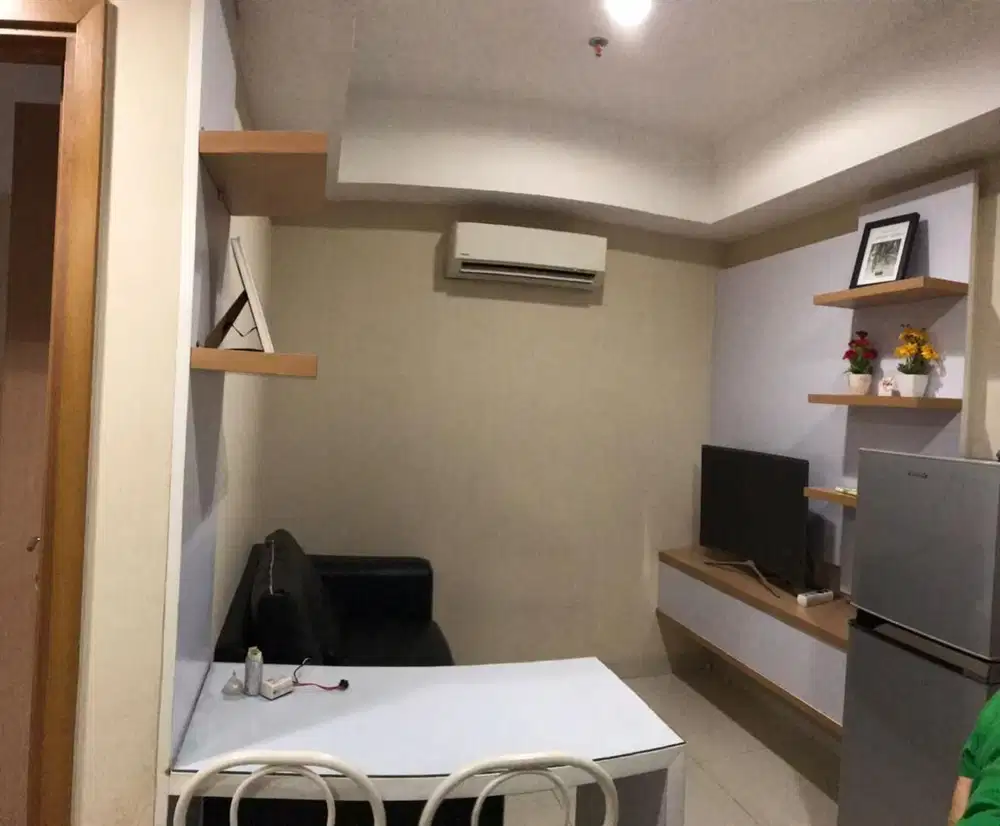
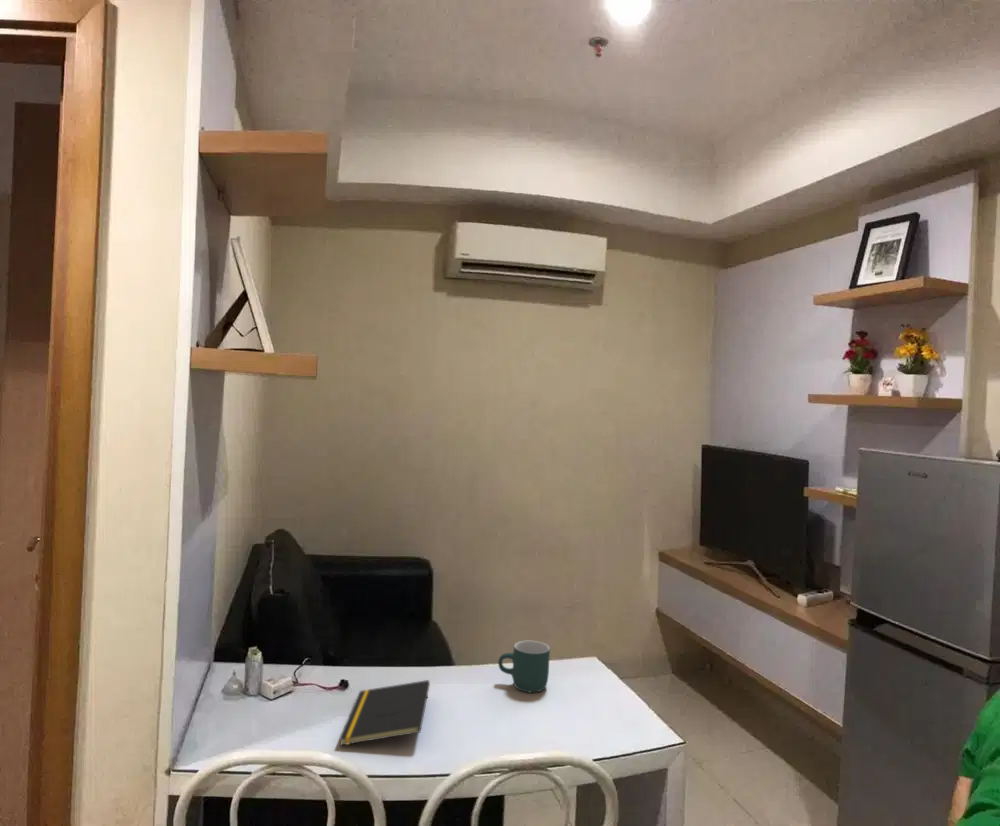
+ mug (524, 666)
+ notepad (387, 710)
